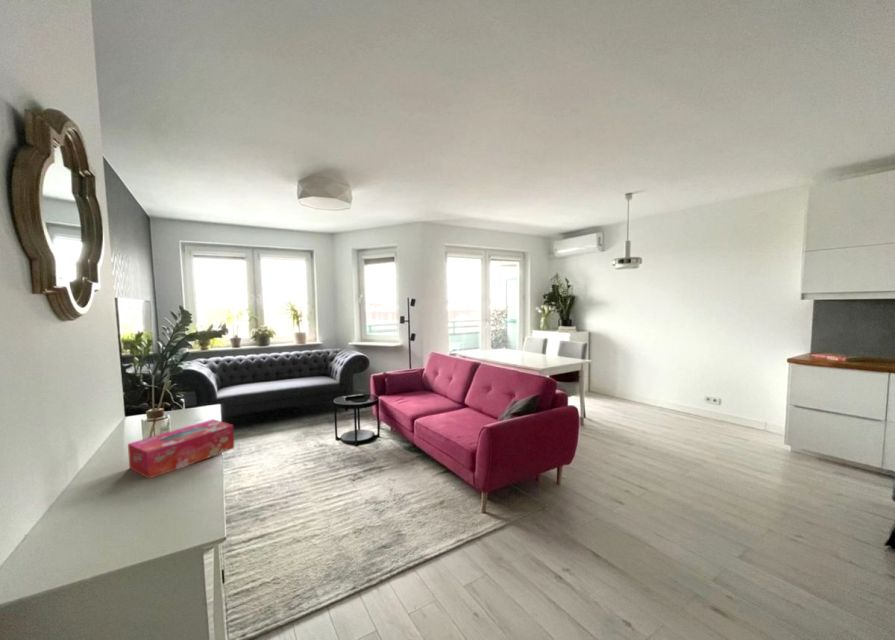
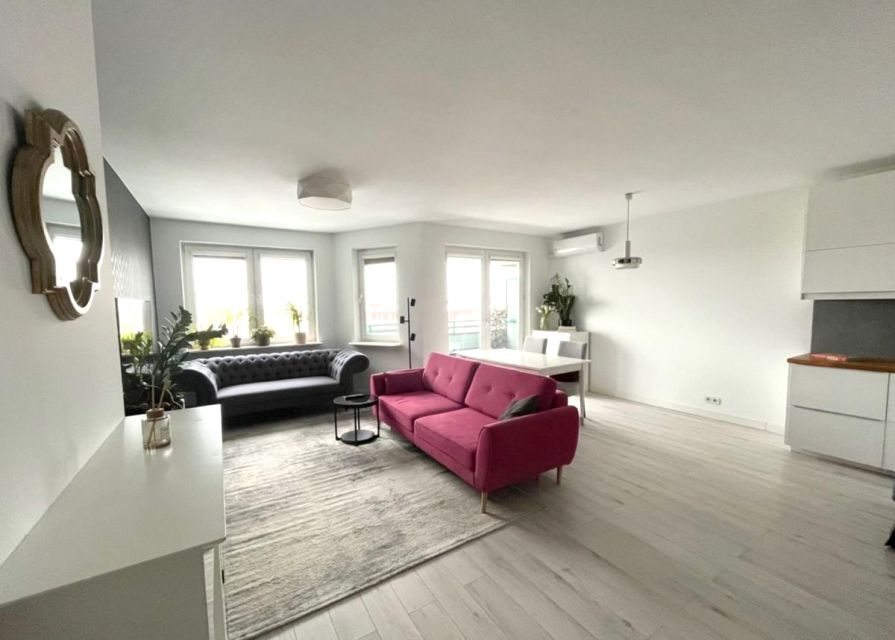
- tissue box (184, 446)
